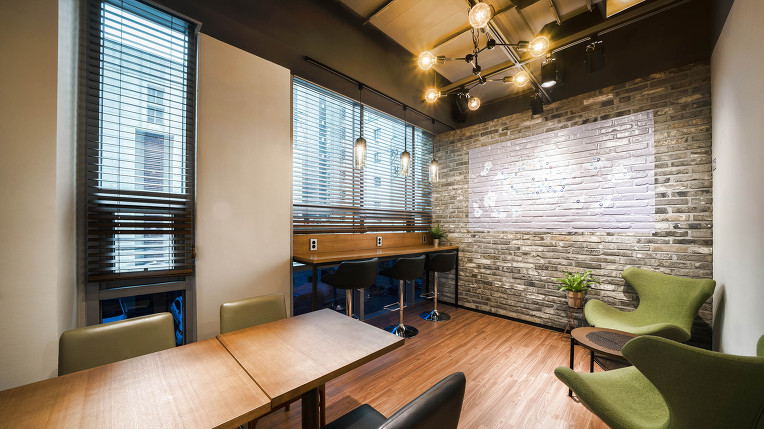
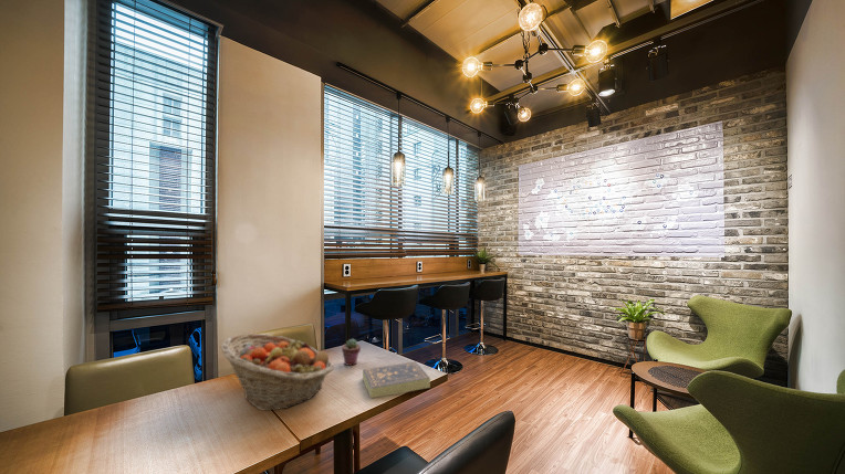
+ potted succulent (351, 350)
+ fruit basket (279, 362)
+ book (395, 378)
